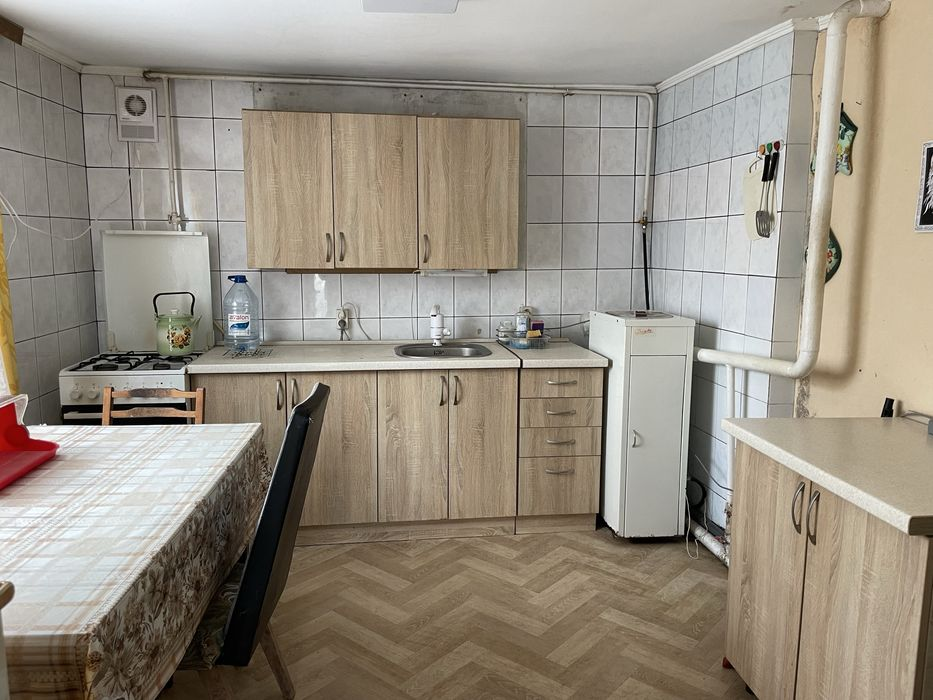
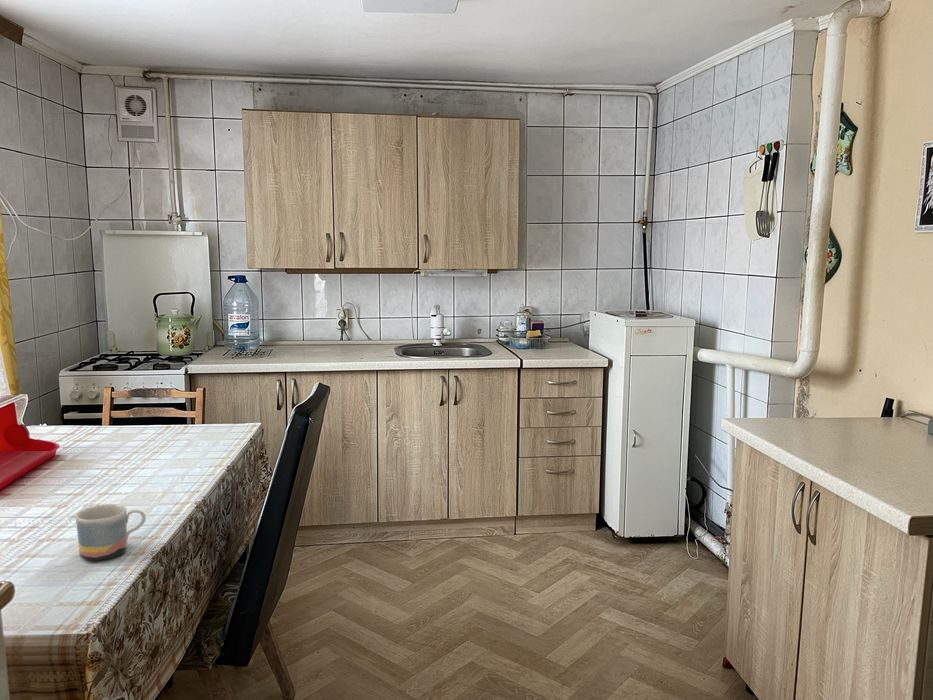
+ mug (112, 531)
